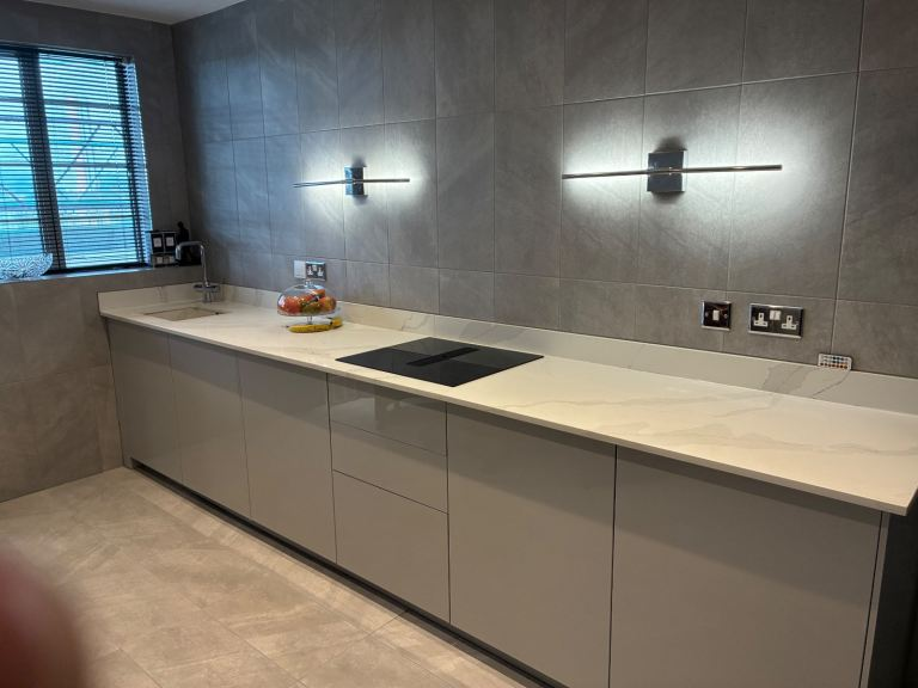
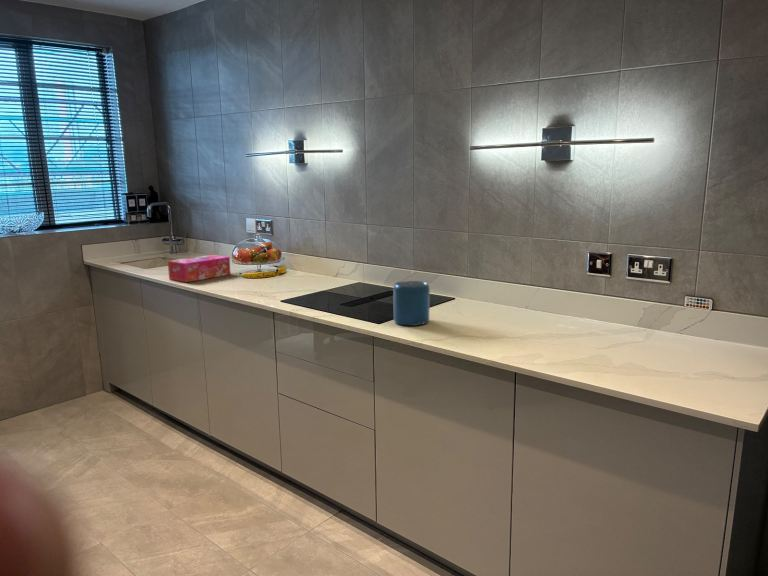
+ speaker (411, 302)
+ tissue box (199, 267)
